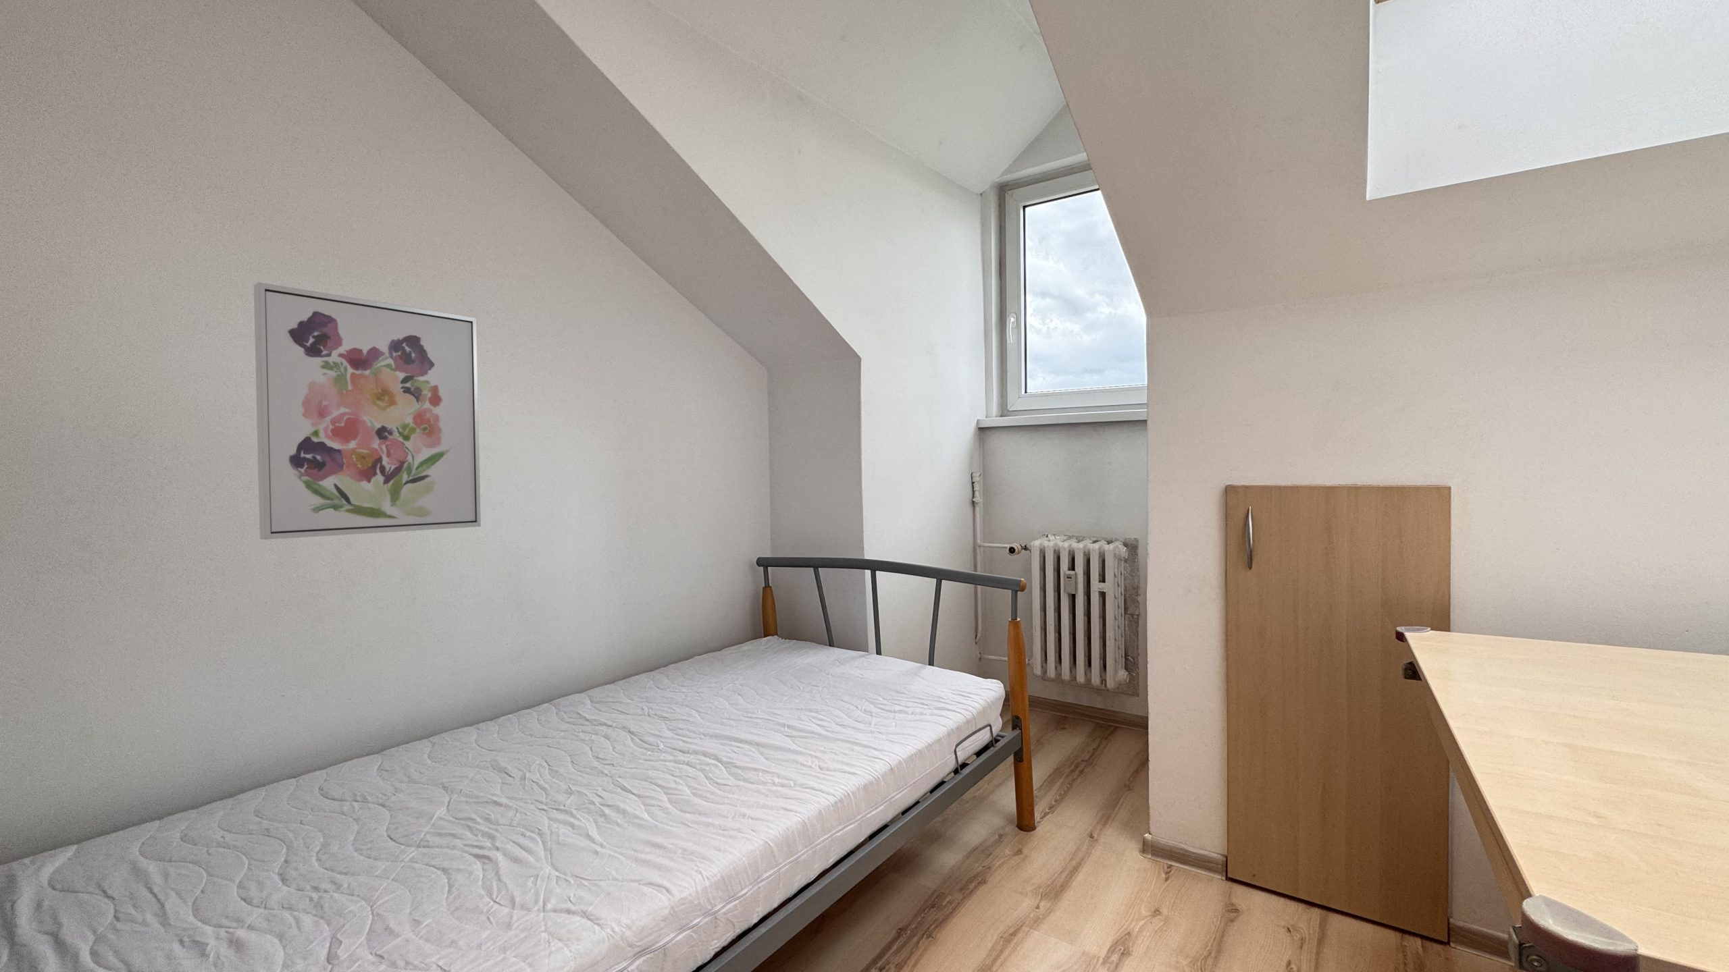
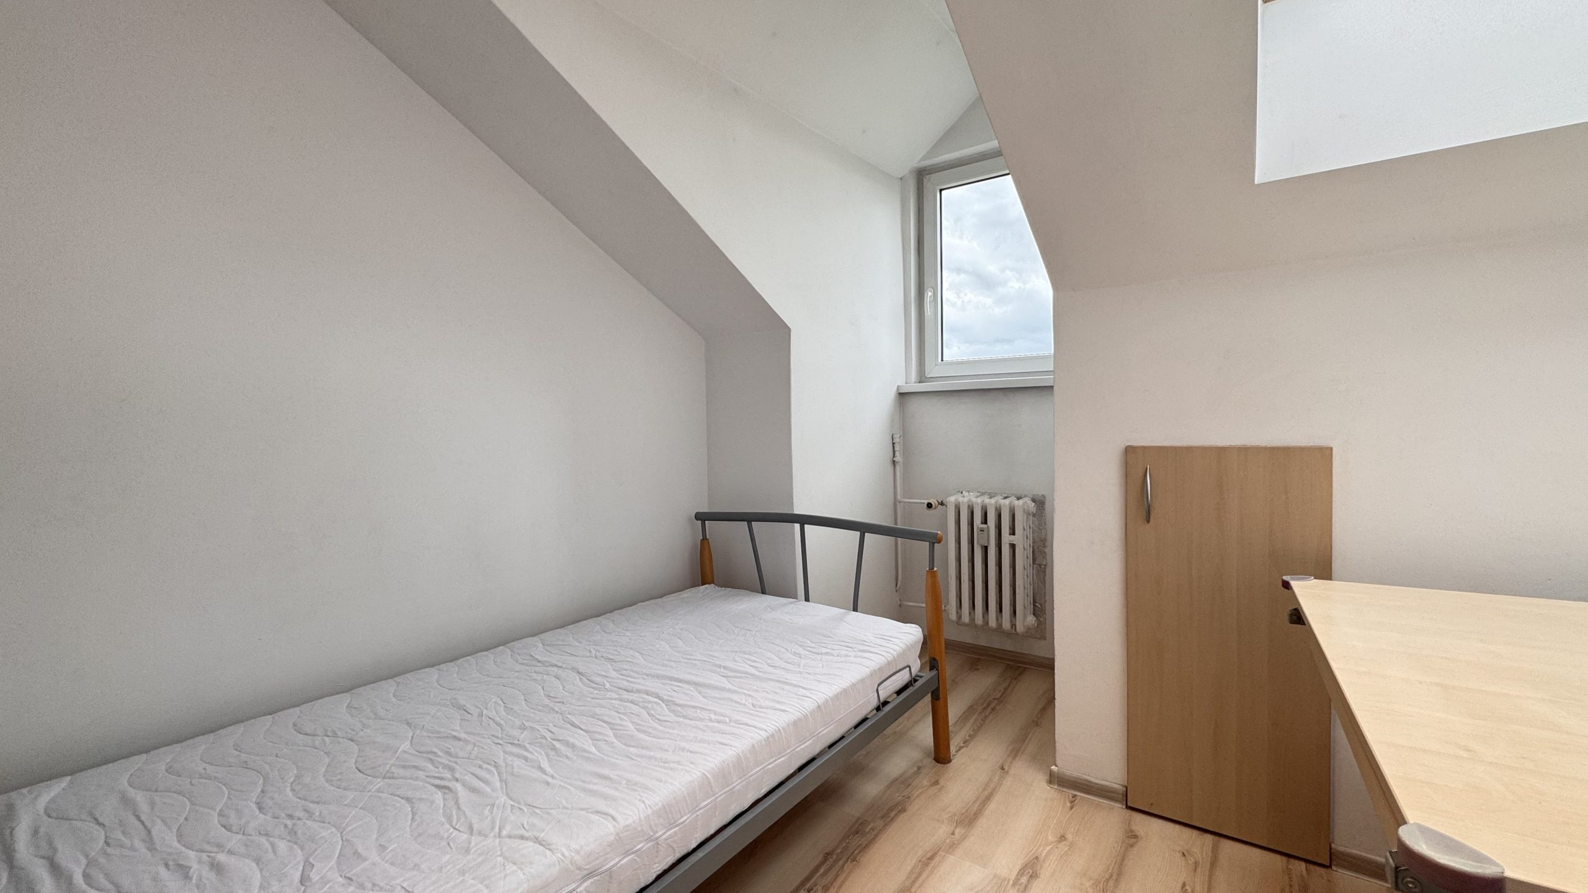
- wall art (378, 417)
